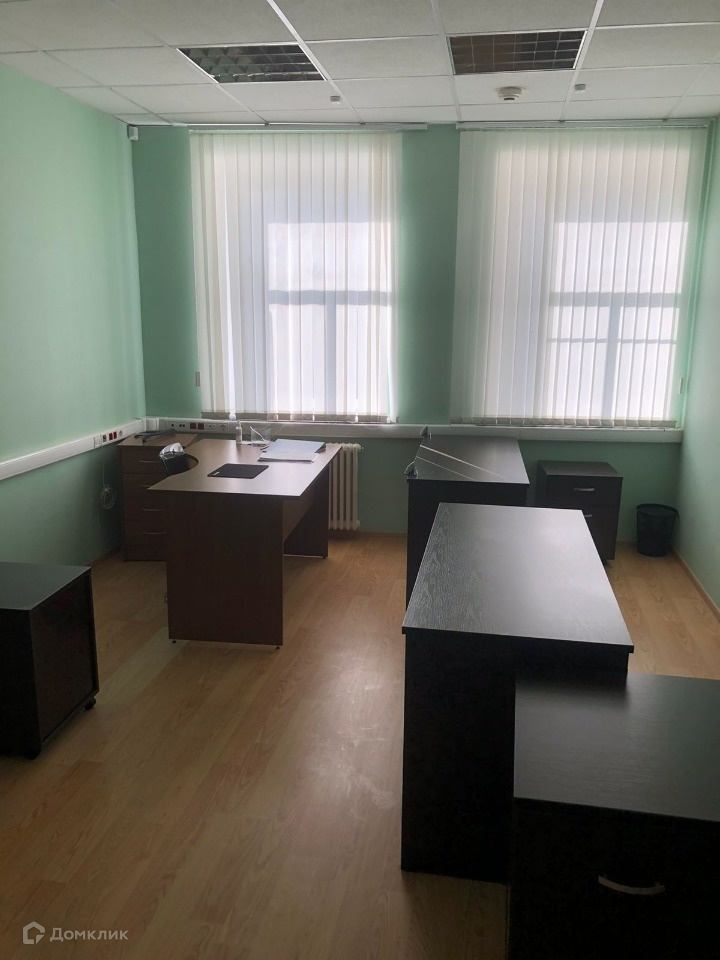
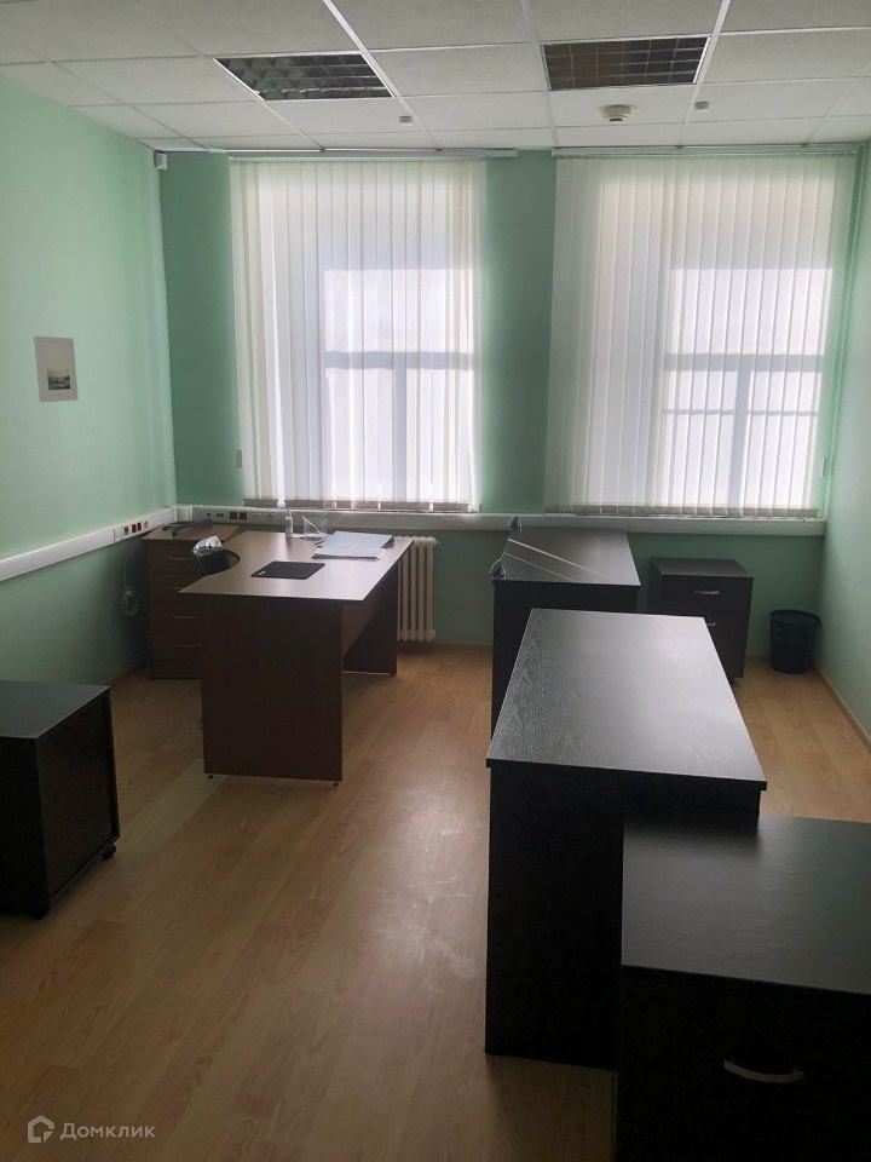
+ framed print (57, 369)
